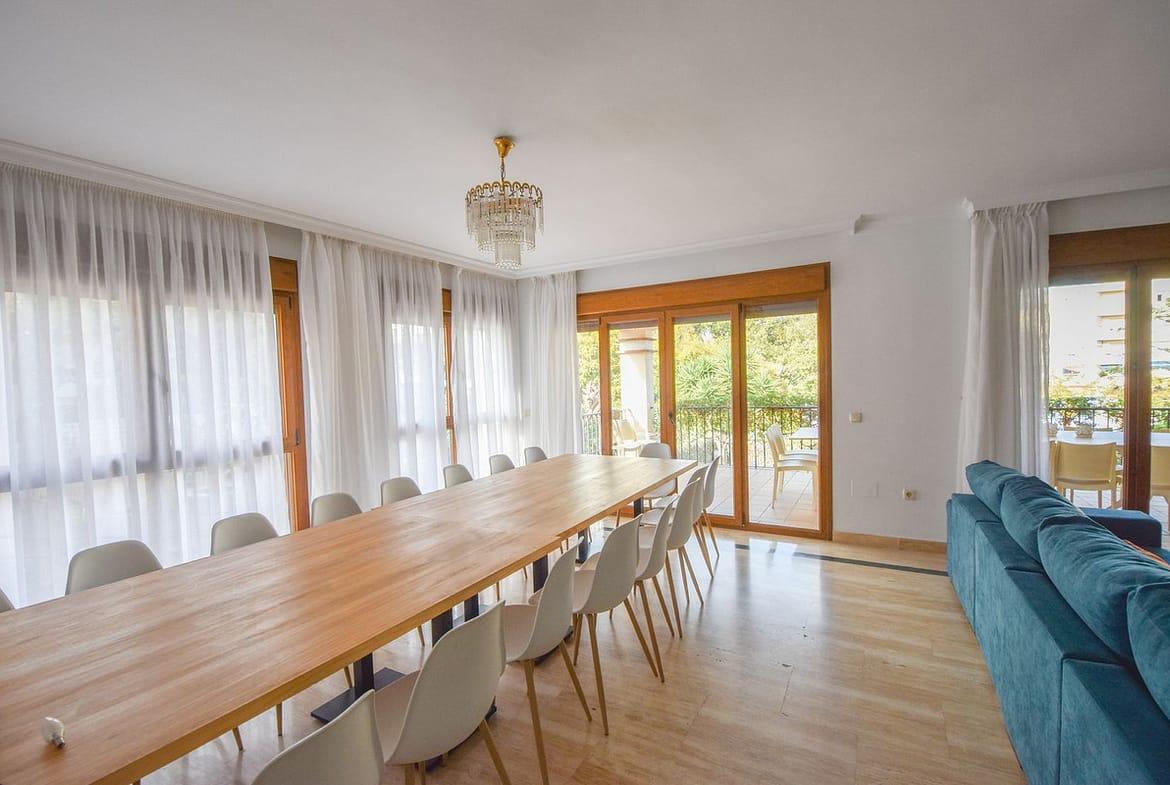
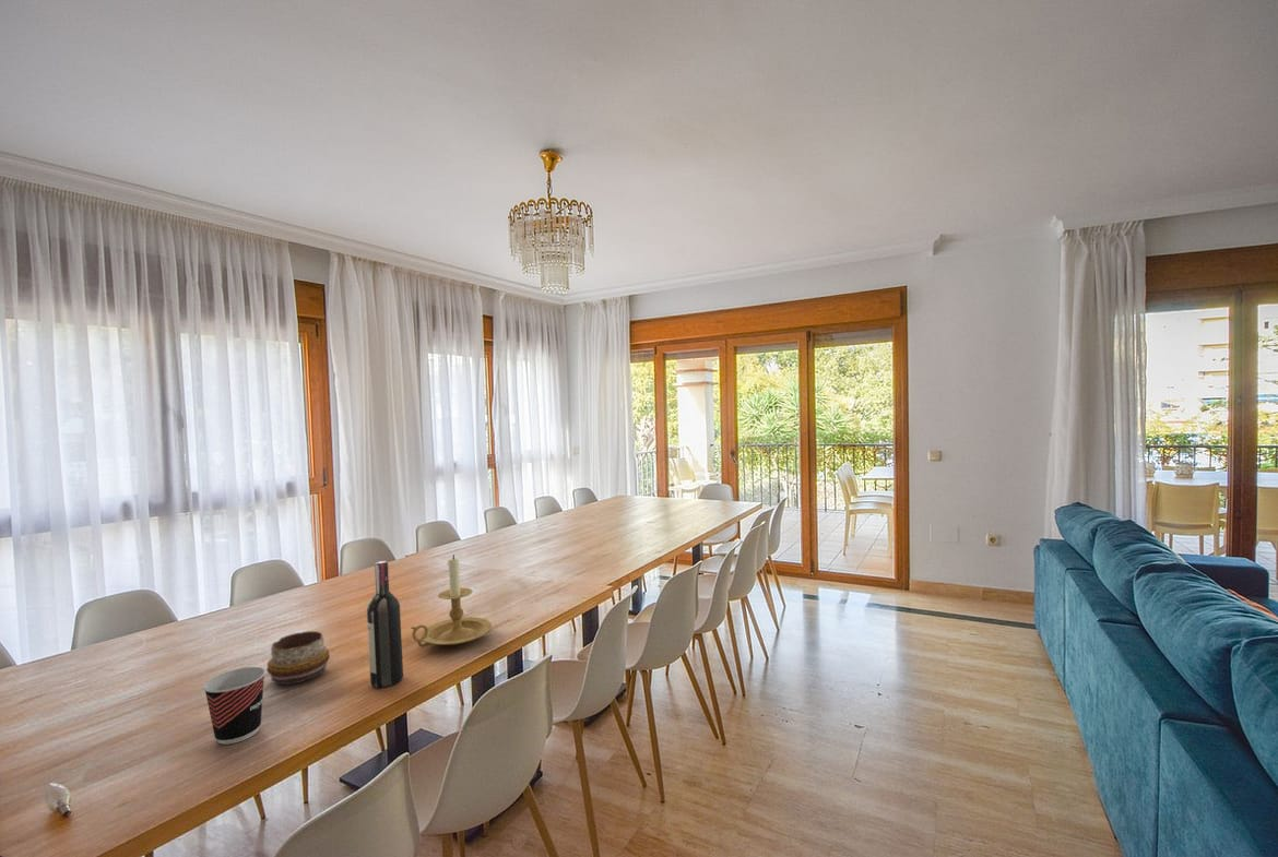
+ decorative bowl (298, 657)
+ candle holder (454, 596)
+ cup (236, 705)
+ wine bottle (383, 621)
